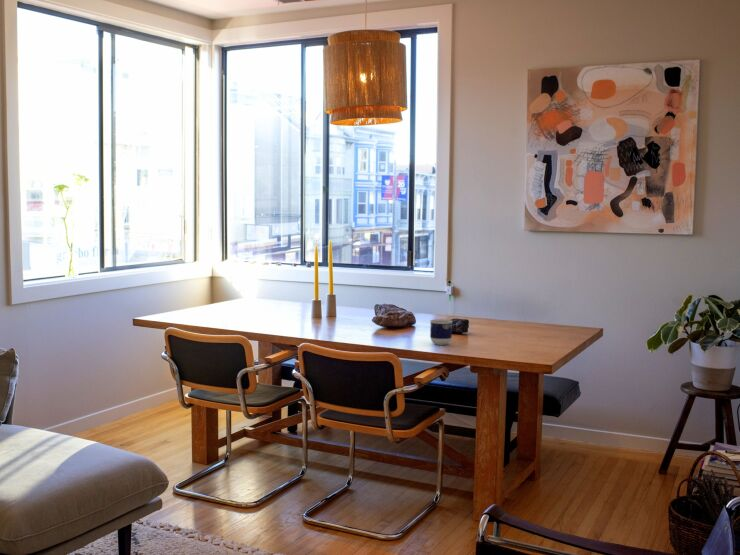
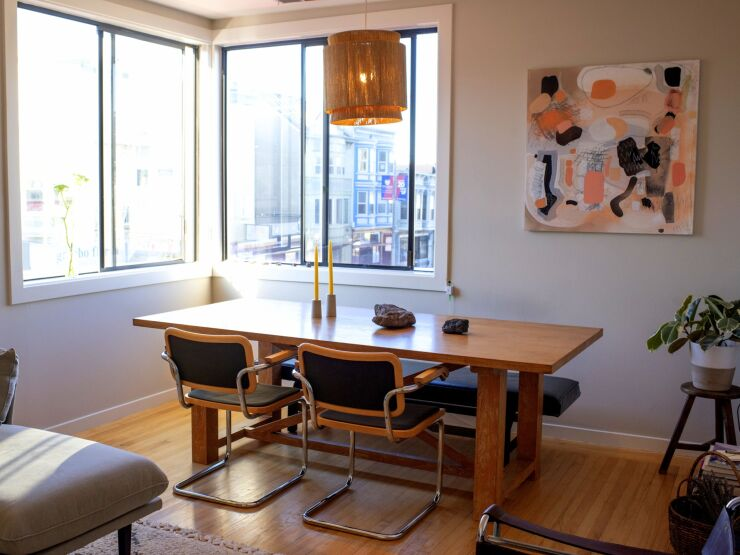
- cup (439, 332)
